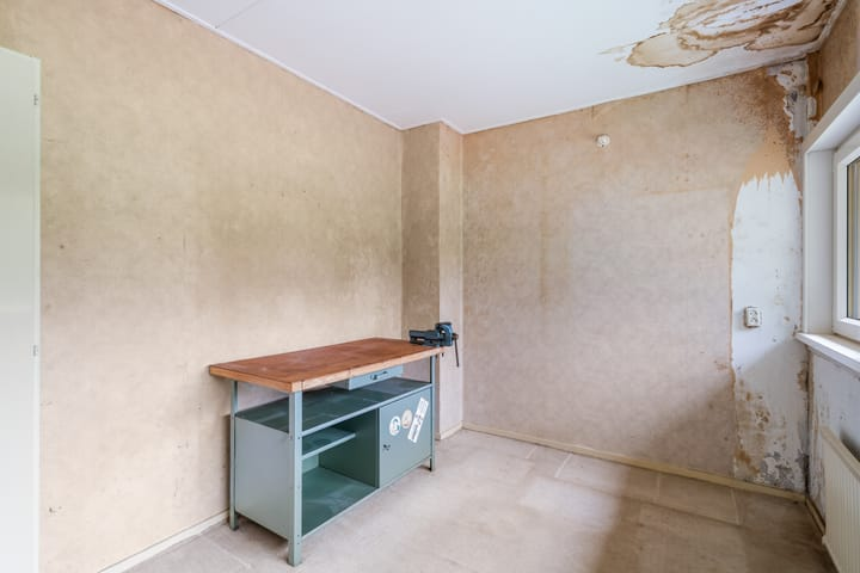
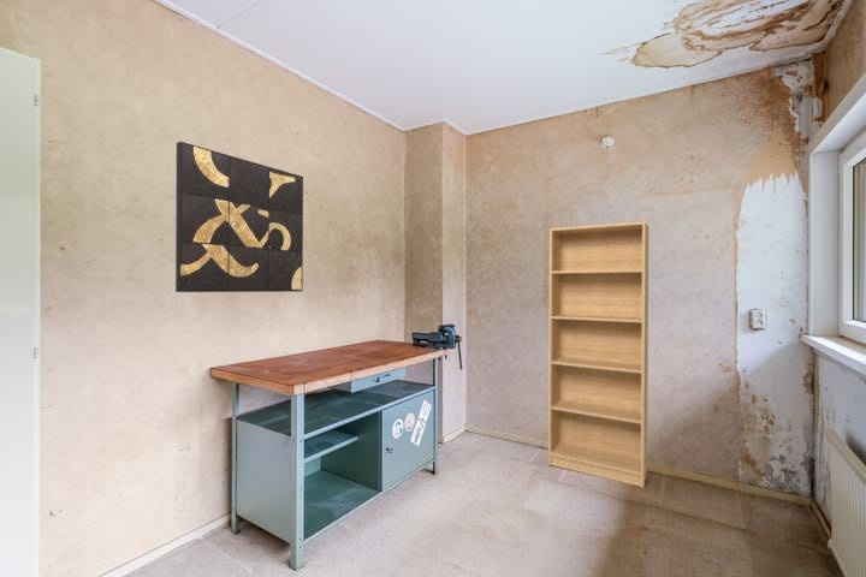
+ wall art (247, 226)
+ bookshelf (597, 347)
